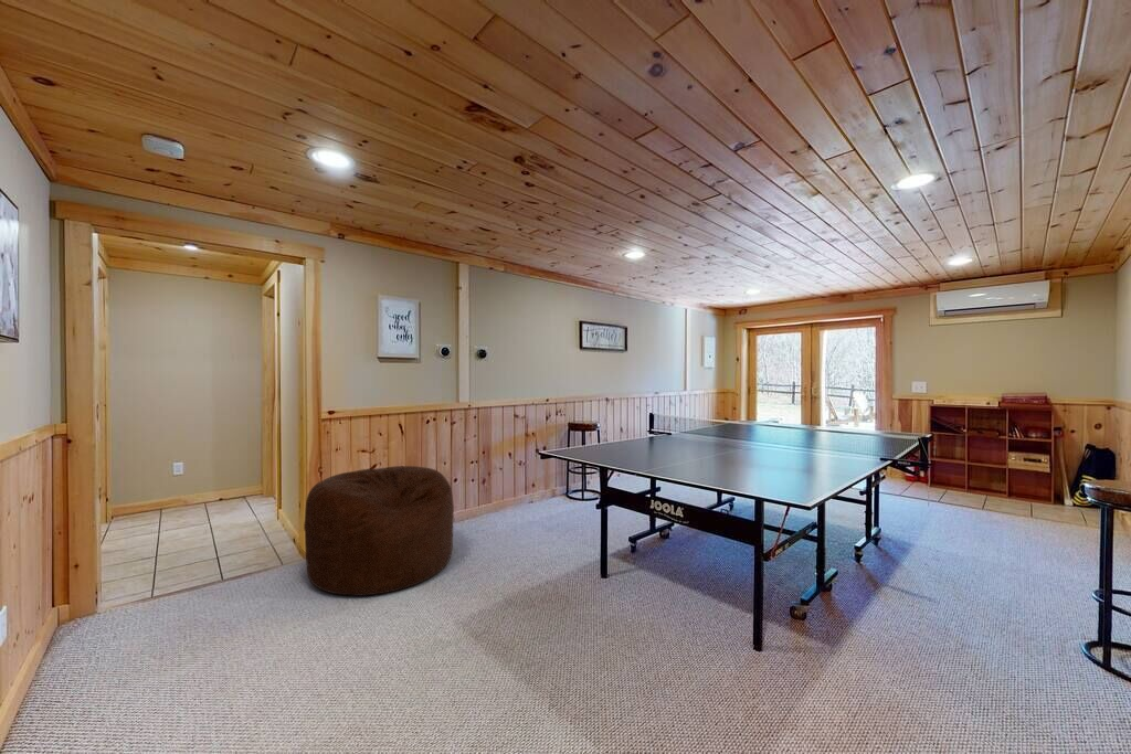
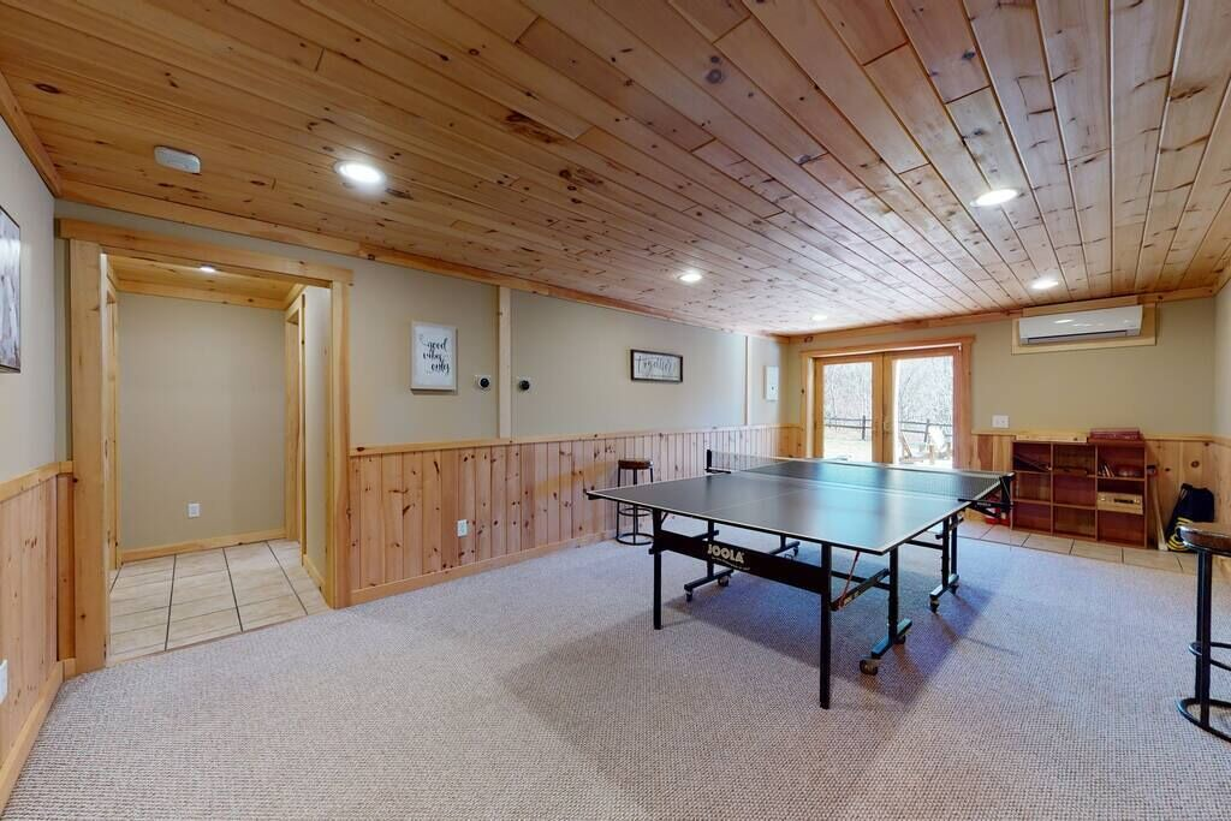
- bean bag chair (382, 520)
